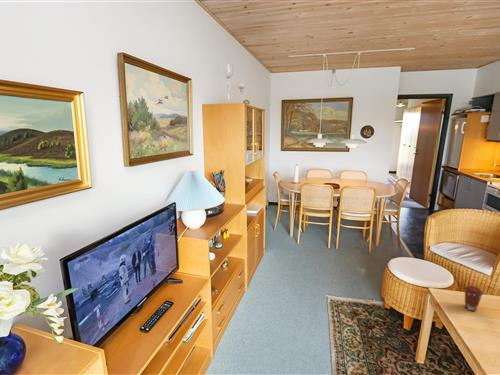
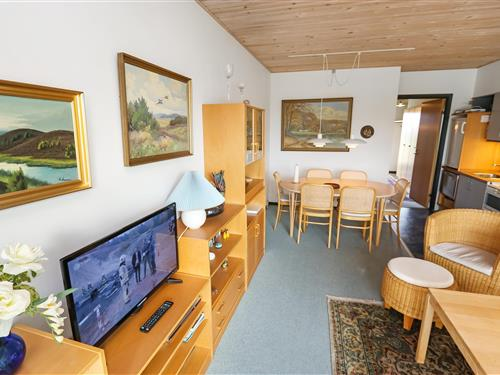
- coffee cup (472, 298)
